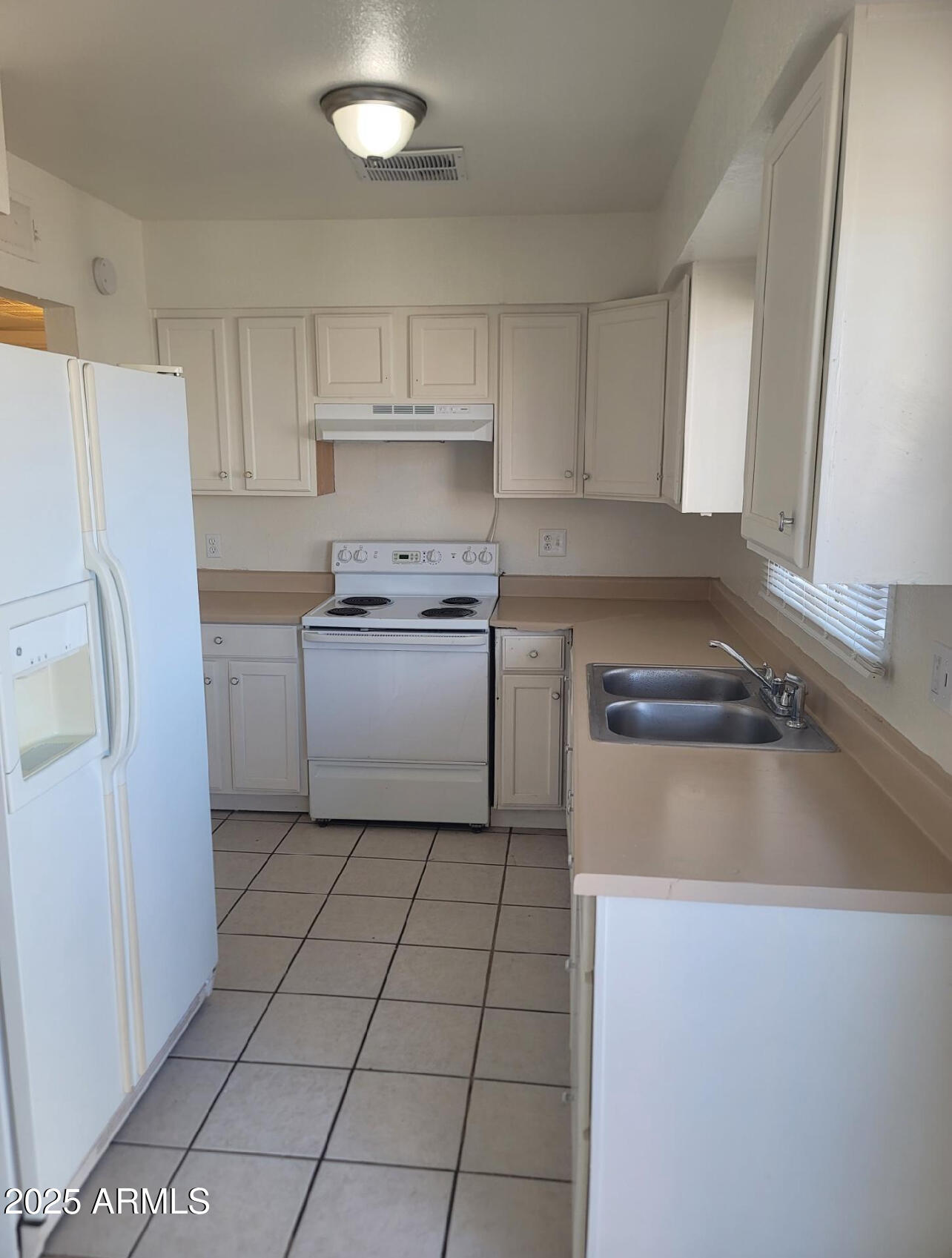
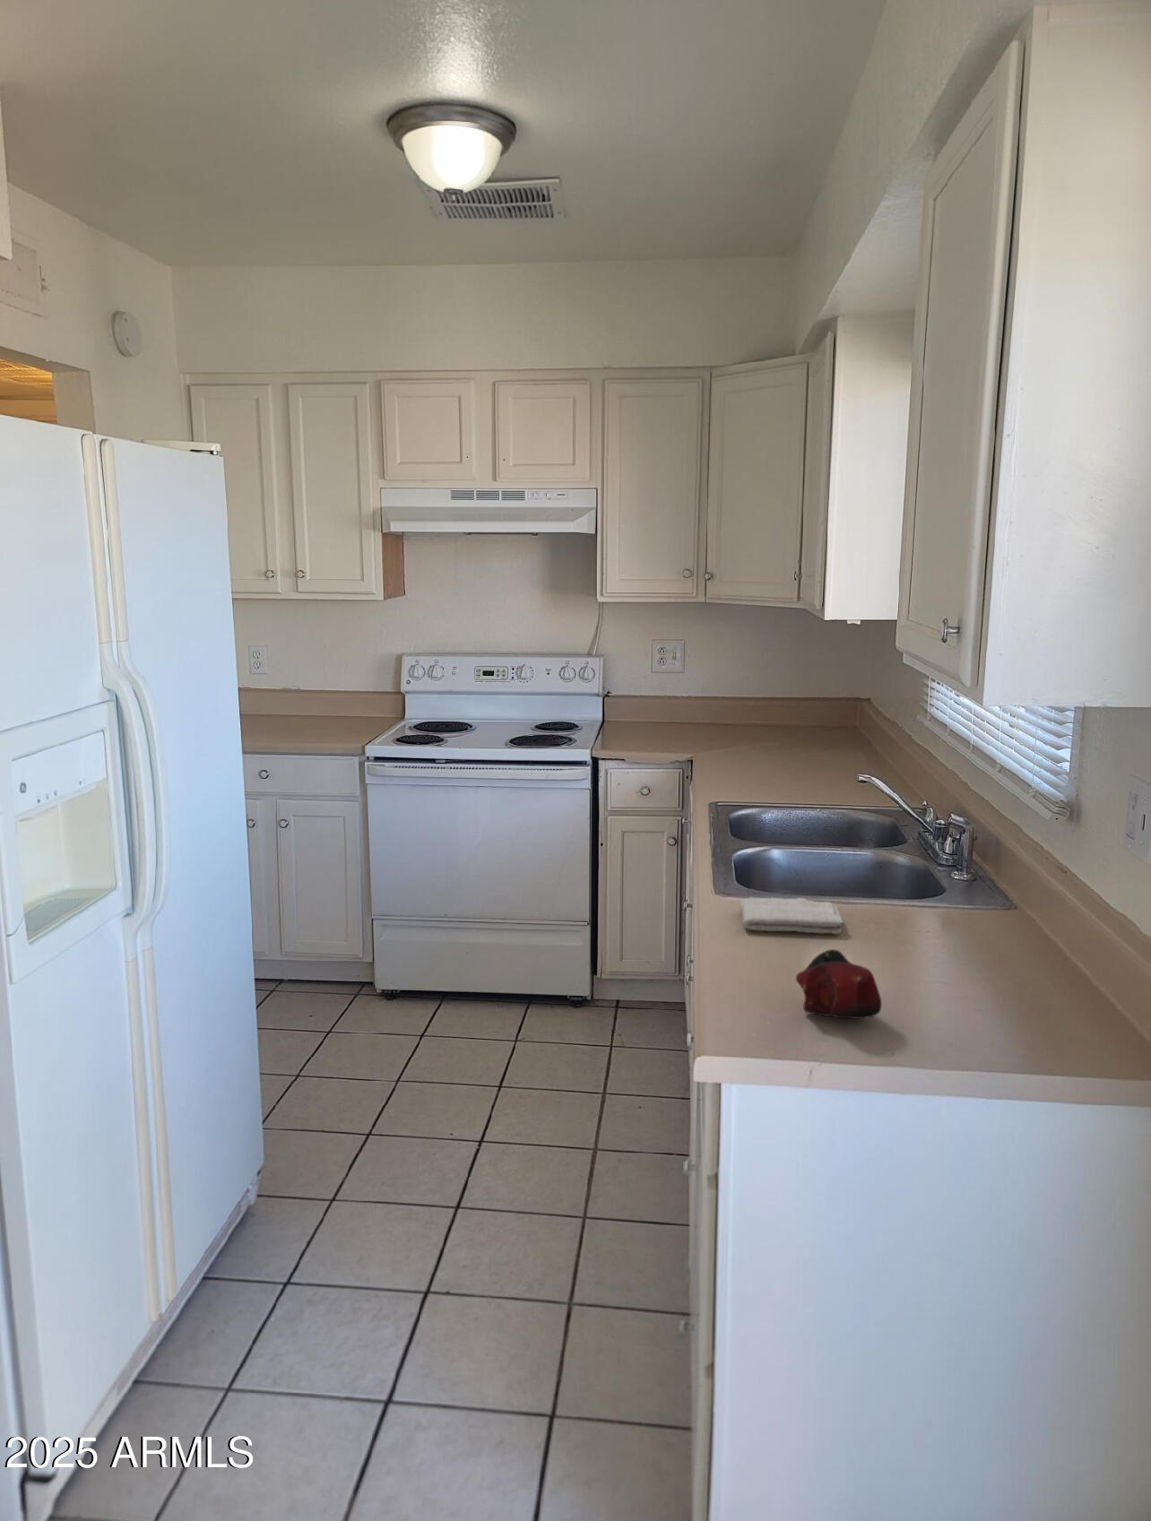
+ washcloth (789, 914)
+ fruit (838, 987)
